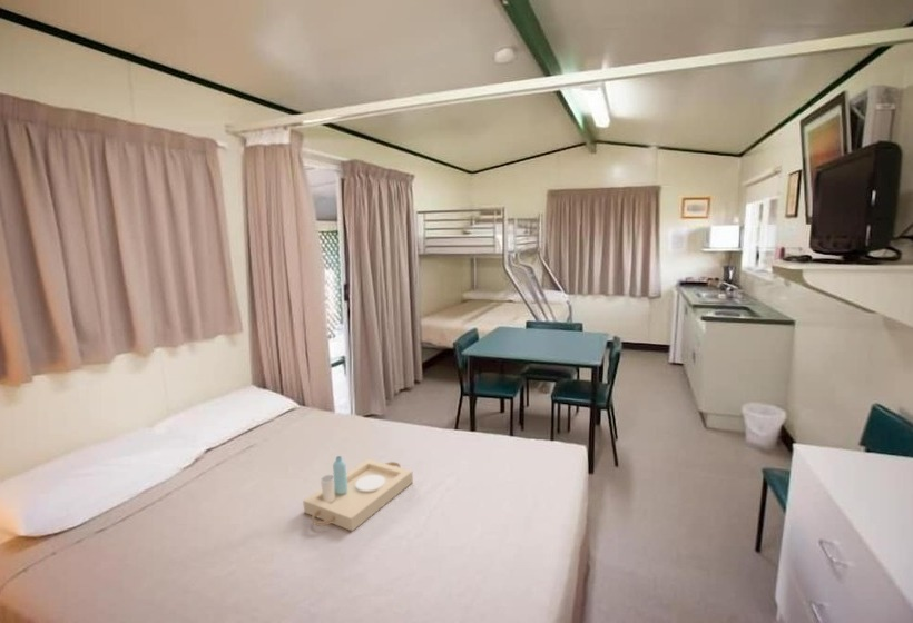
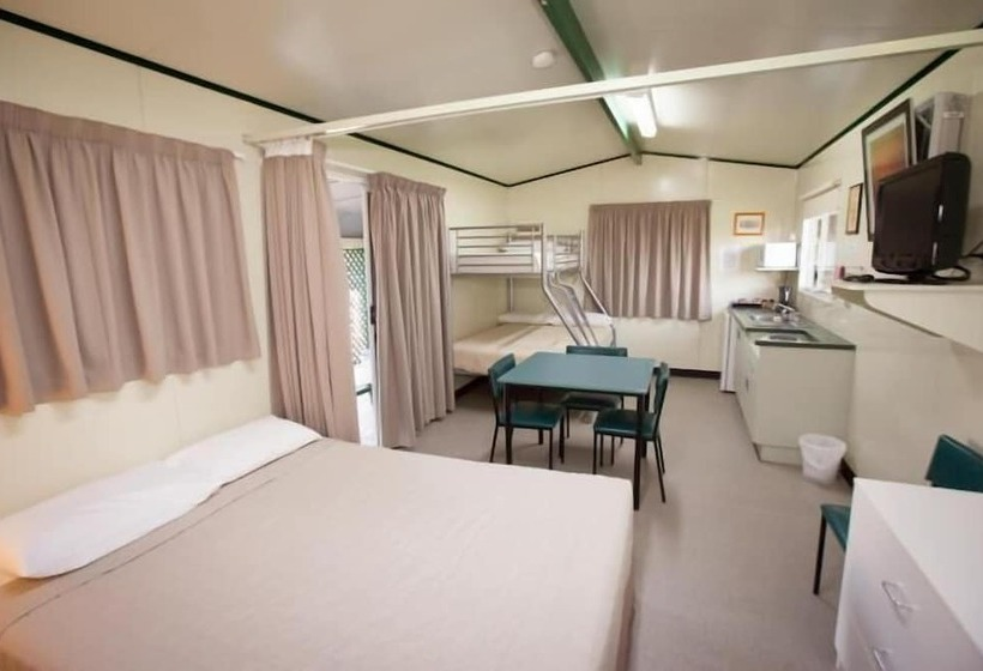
- serving tray (360, 475)
